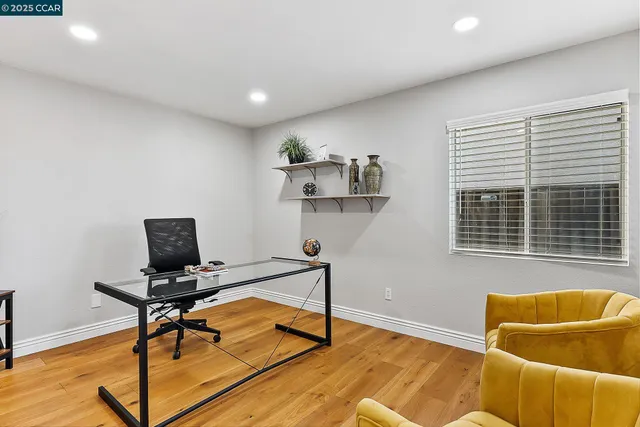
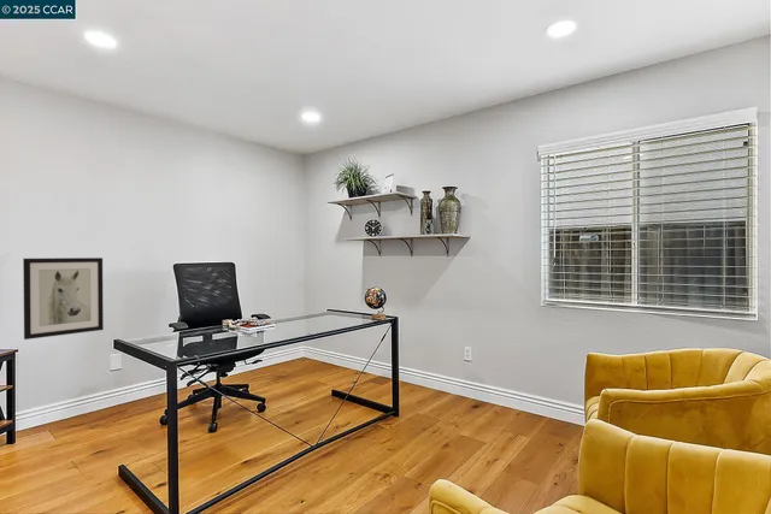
+ wall art (65, 296)
